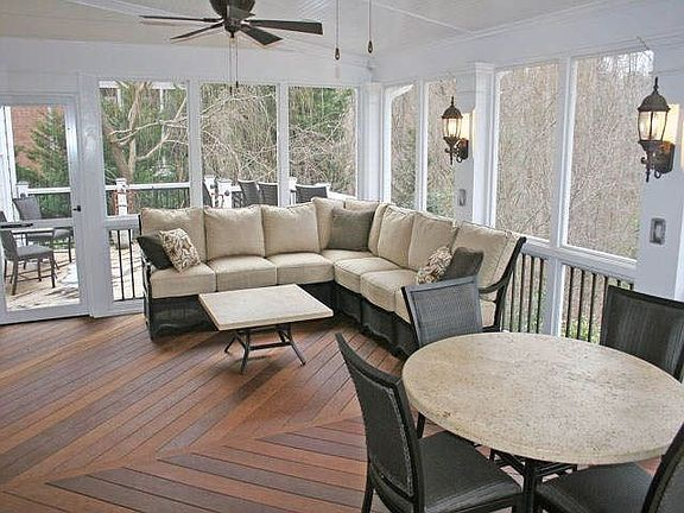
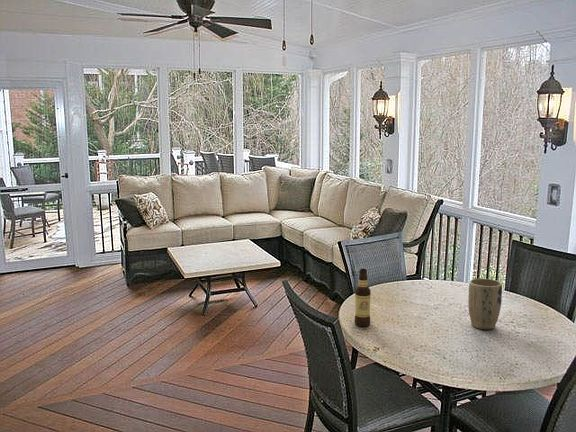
+ bottle (362, 296)
+ plant pot (484, 304)
